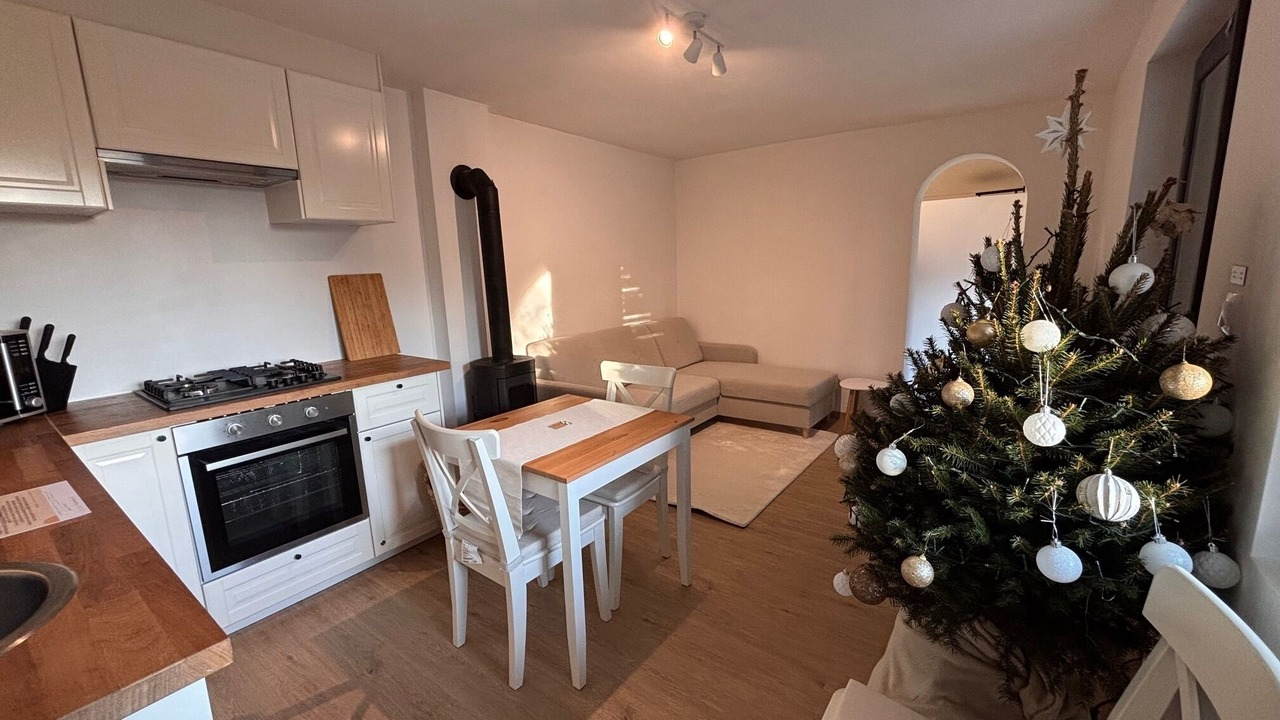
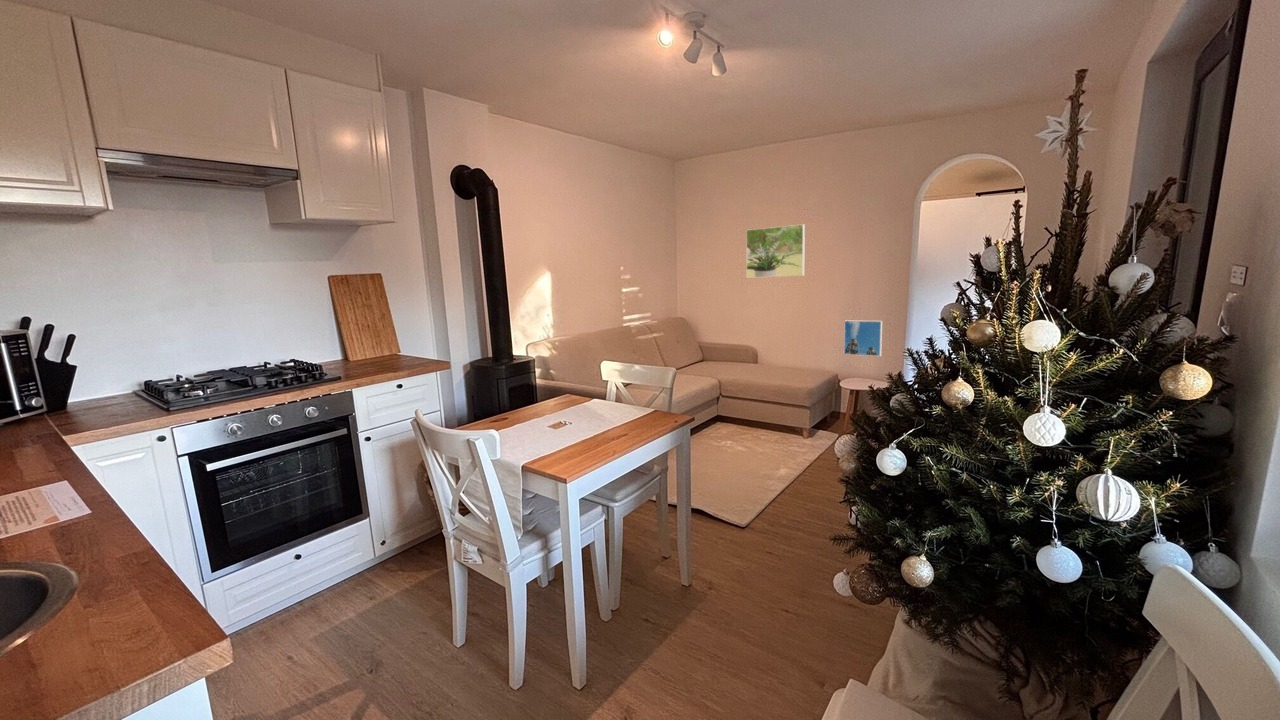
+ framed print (774, 252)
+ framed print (862, 338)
